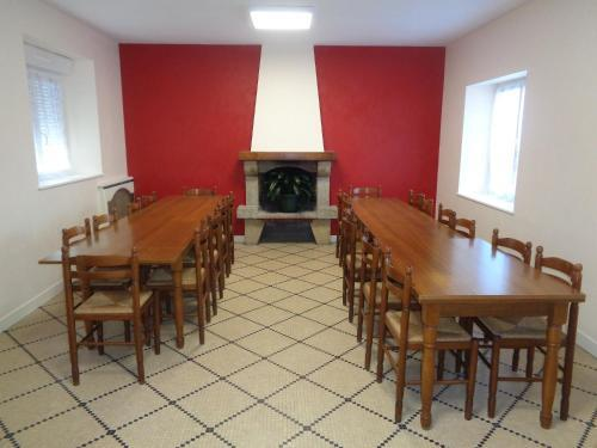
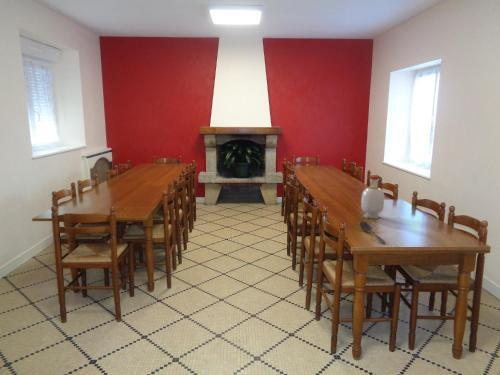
+ stirrer (372, 232)
+ bottle (372, 196)
